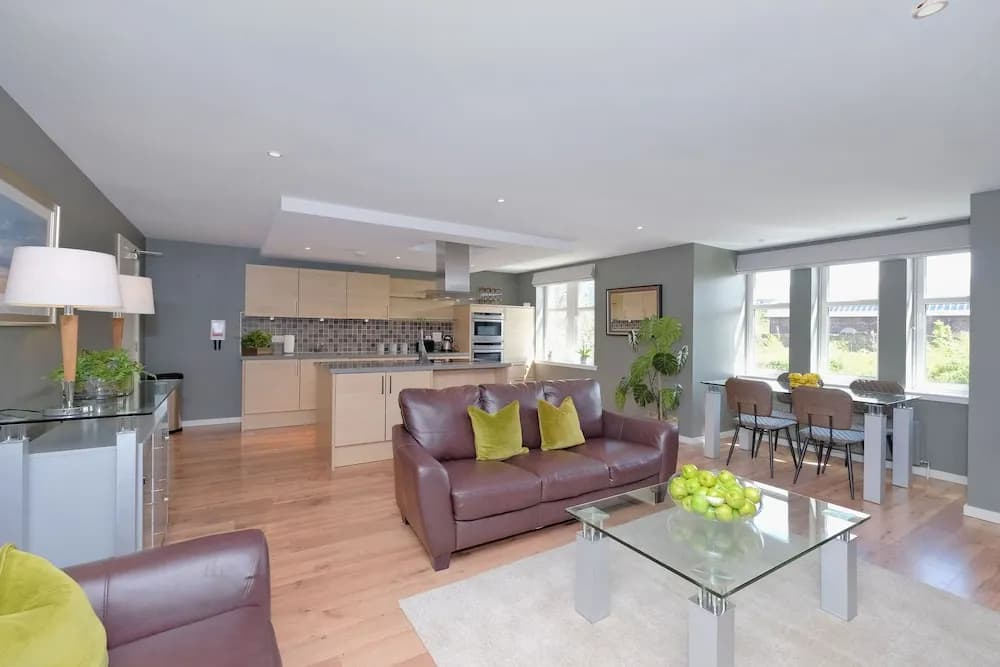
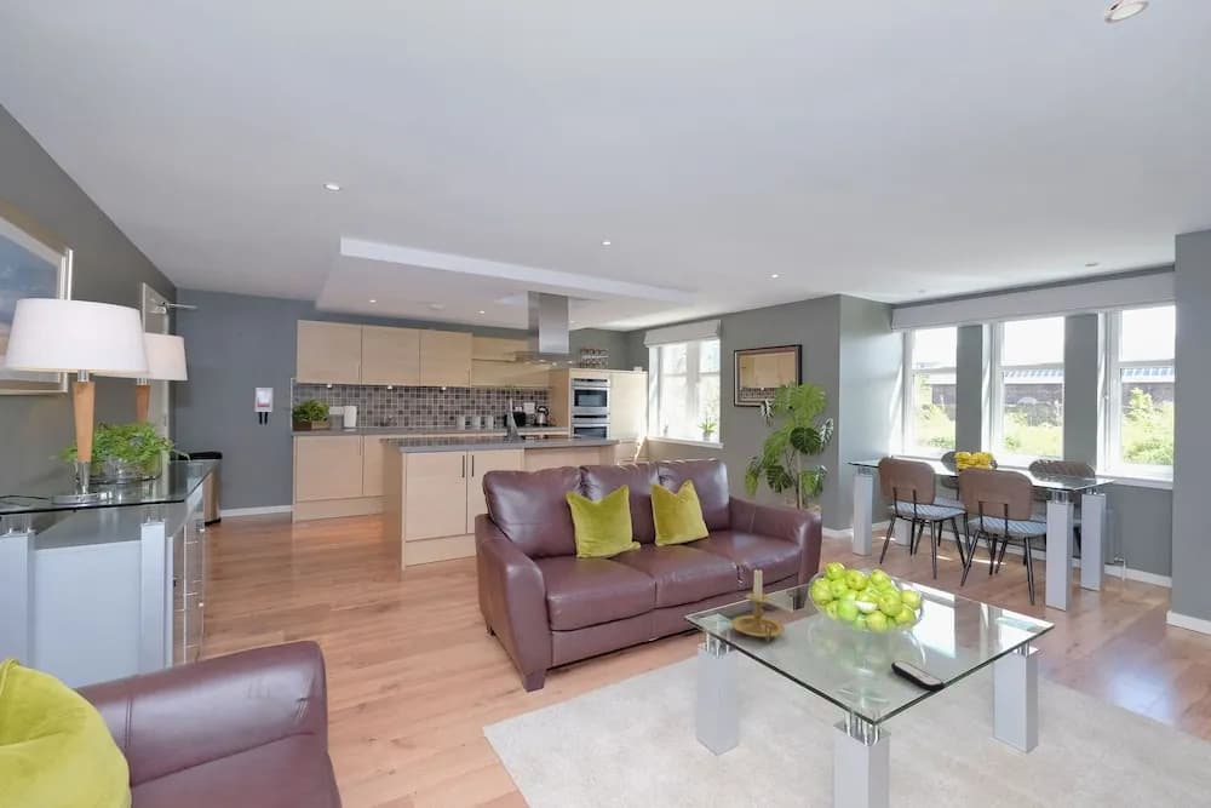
+ remote control (916, 675)
+ candle holder (757, 600)
